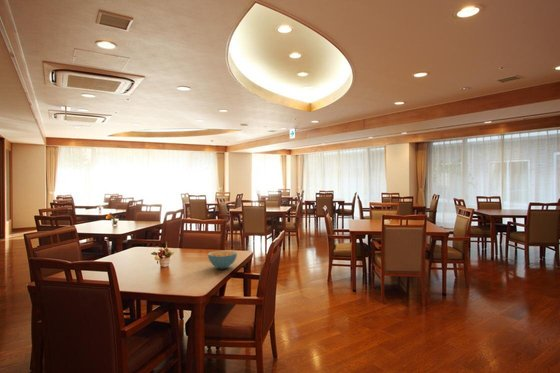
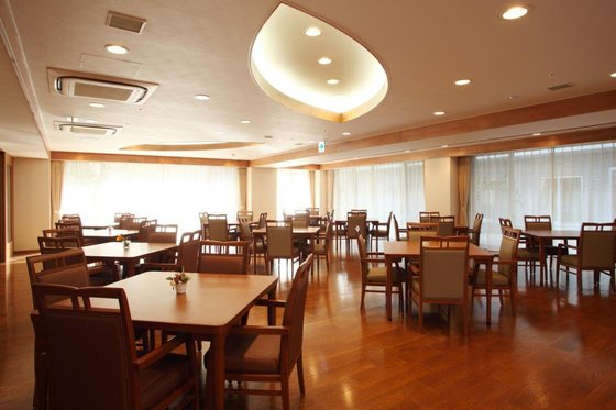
- cereal bowl (222, 260)
